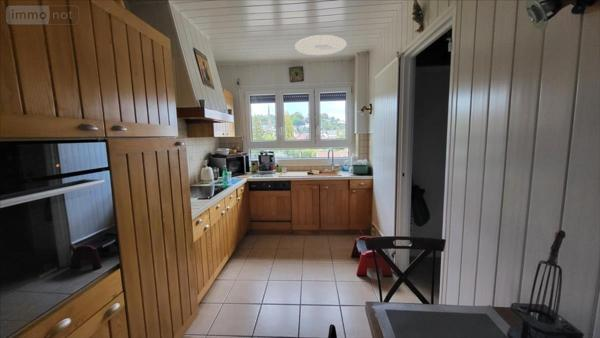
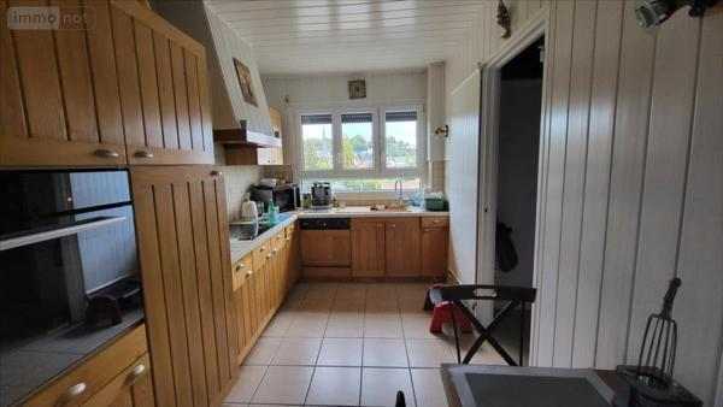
- ceiling light (320, 43)
